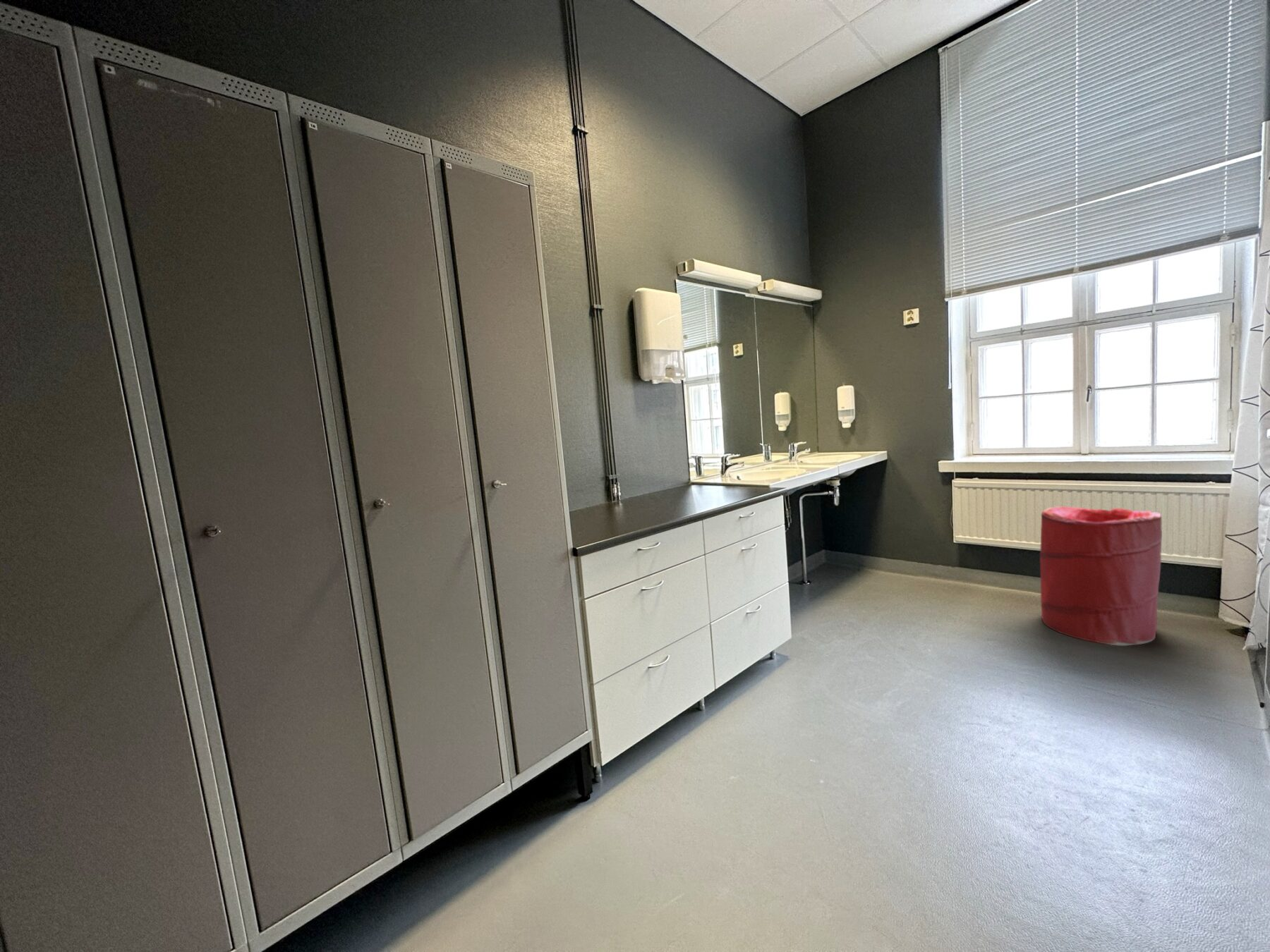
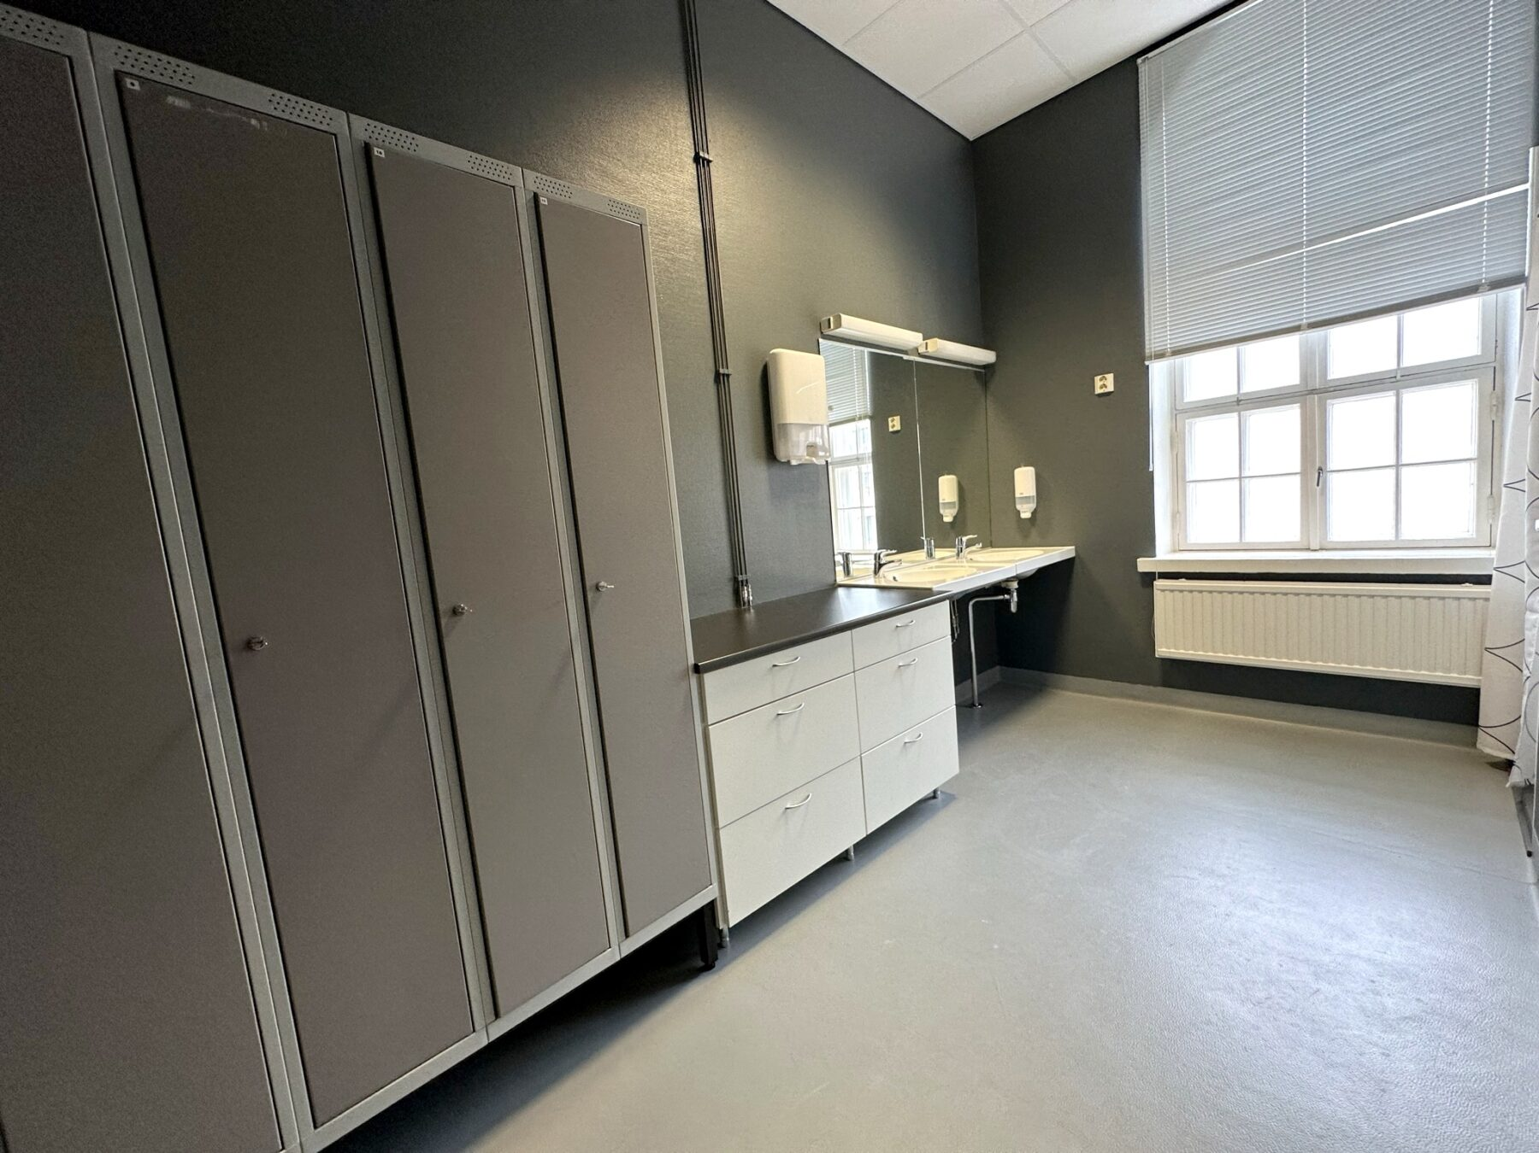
- laundry hamper (1097, 568)
